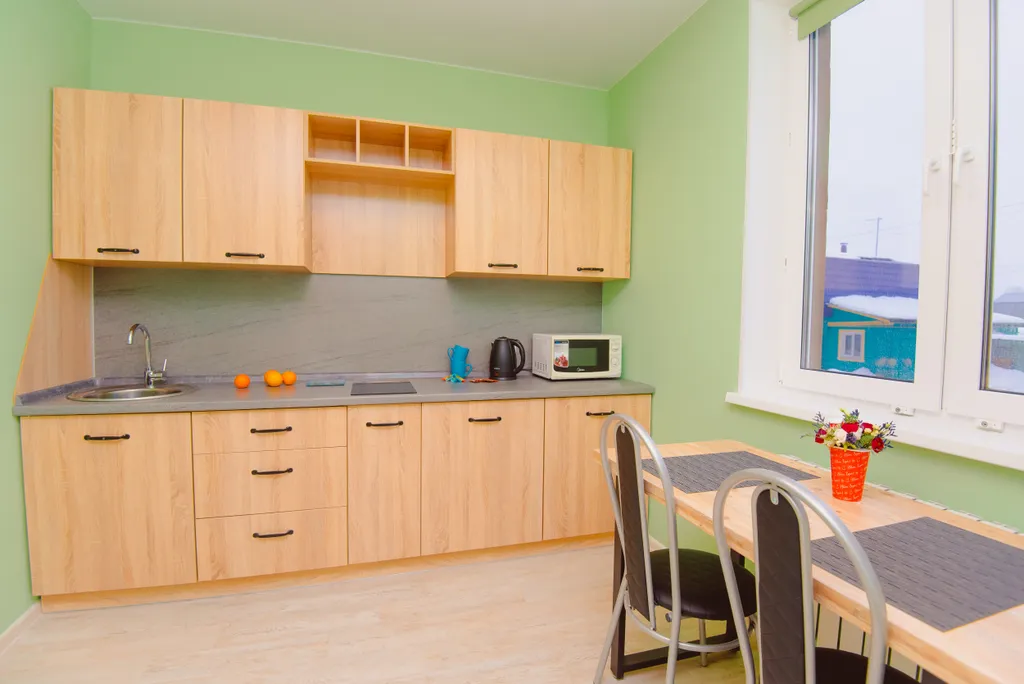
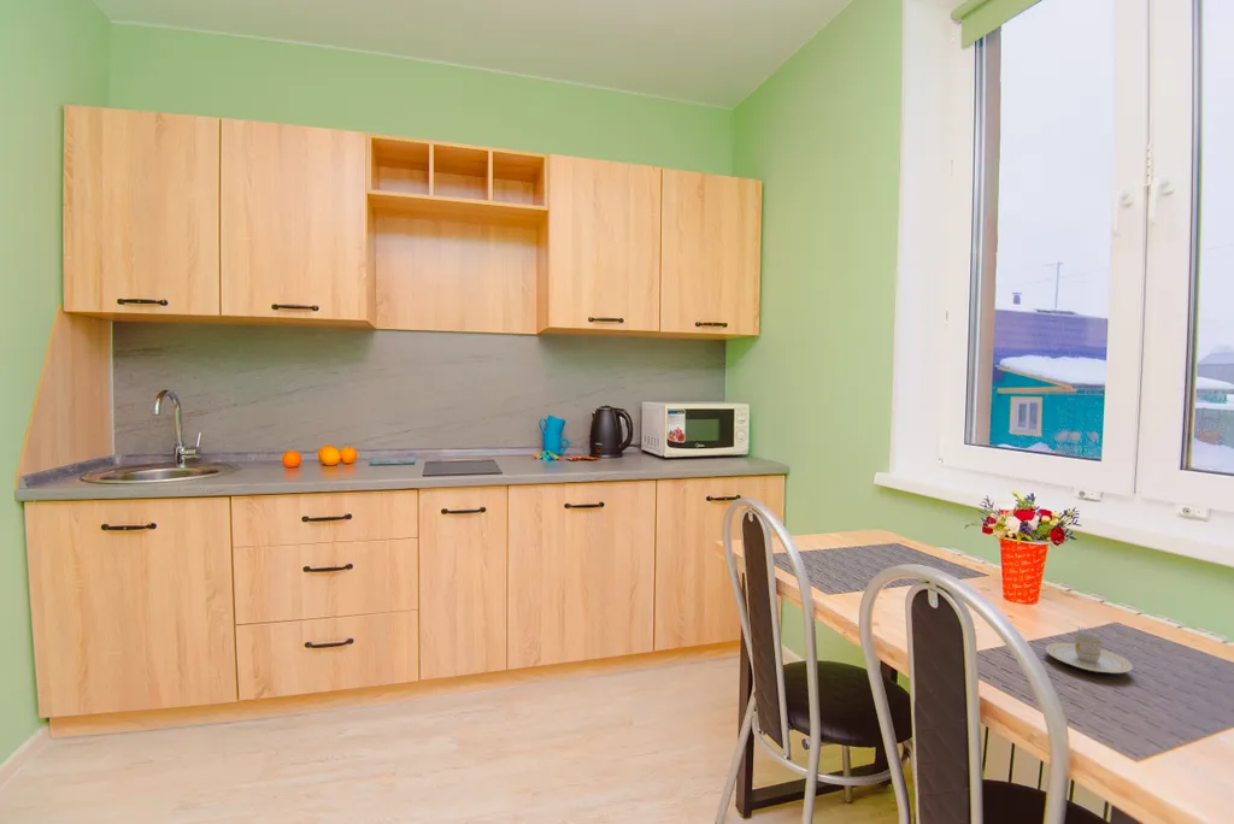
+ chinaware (1085, 638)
